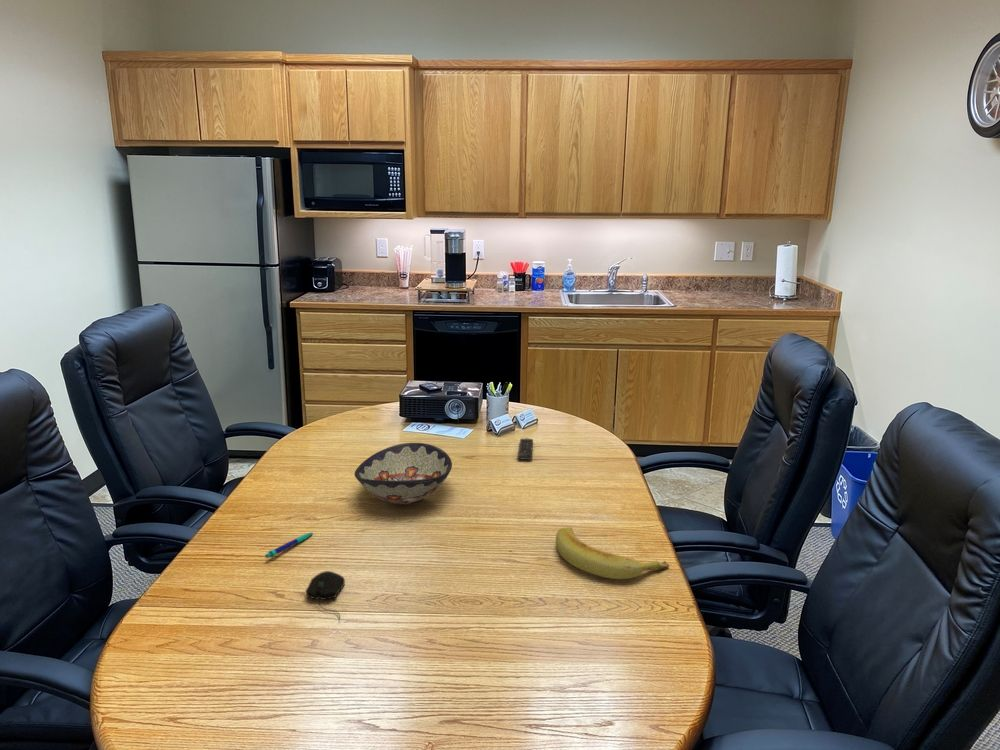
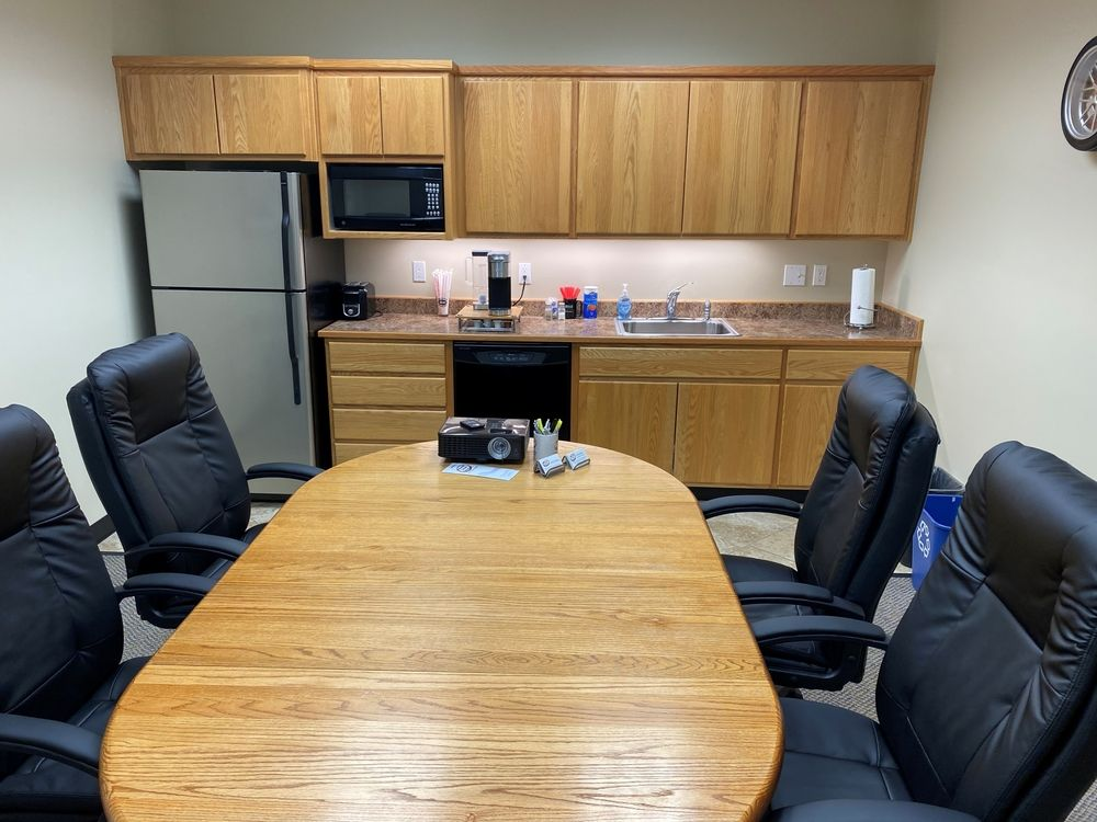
- computer mouse (328, 589)
- remote control (525, 447)
- decorative bowl (404, 478)
- banana (610, 553)
- pen (291, 543)
